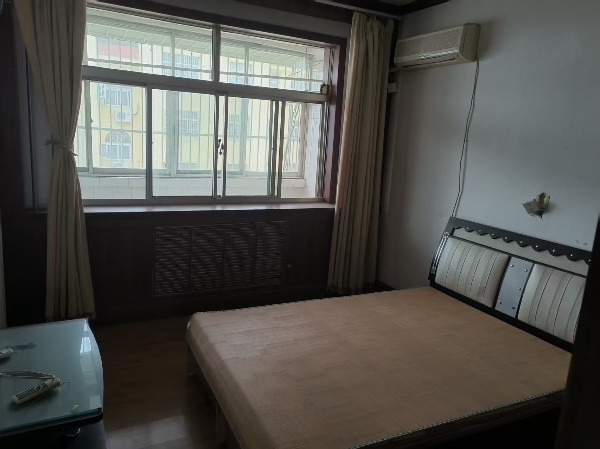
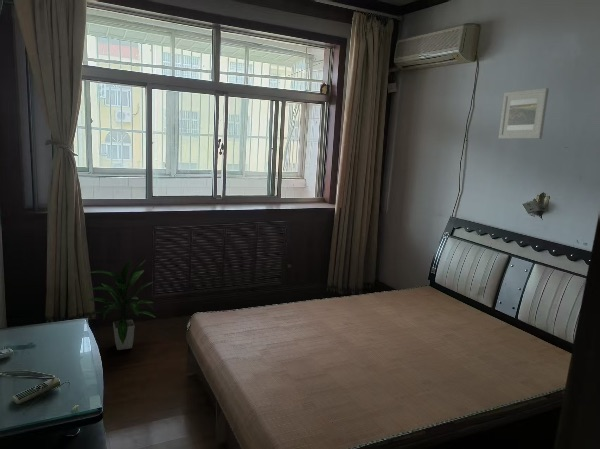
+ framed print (522, 114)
+ indoor plant (122, 304)
